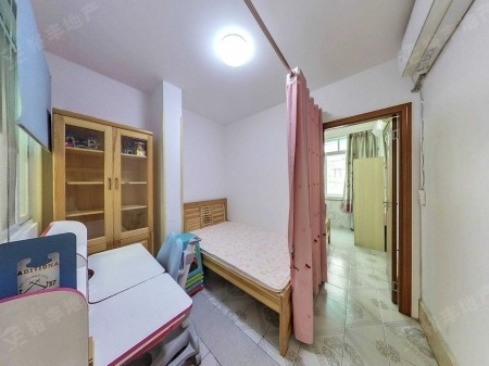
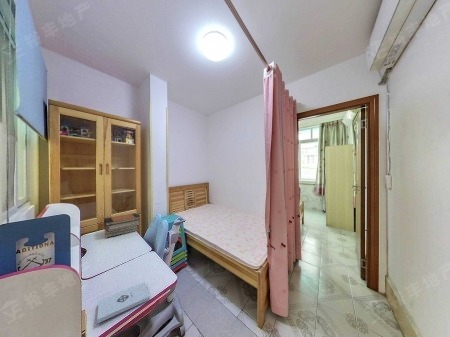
+ notepad (124, 299)
+ book stack (122, 224)
